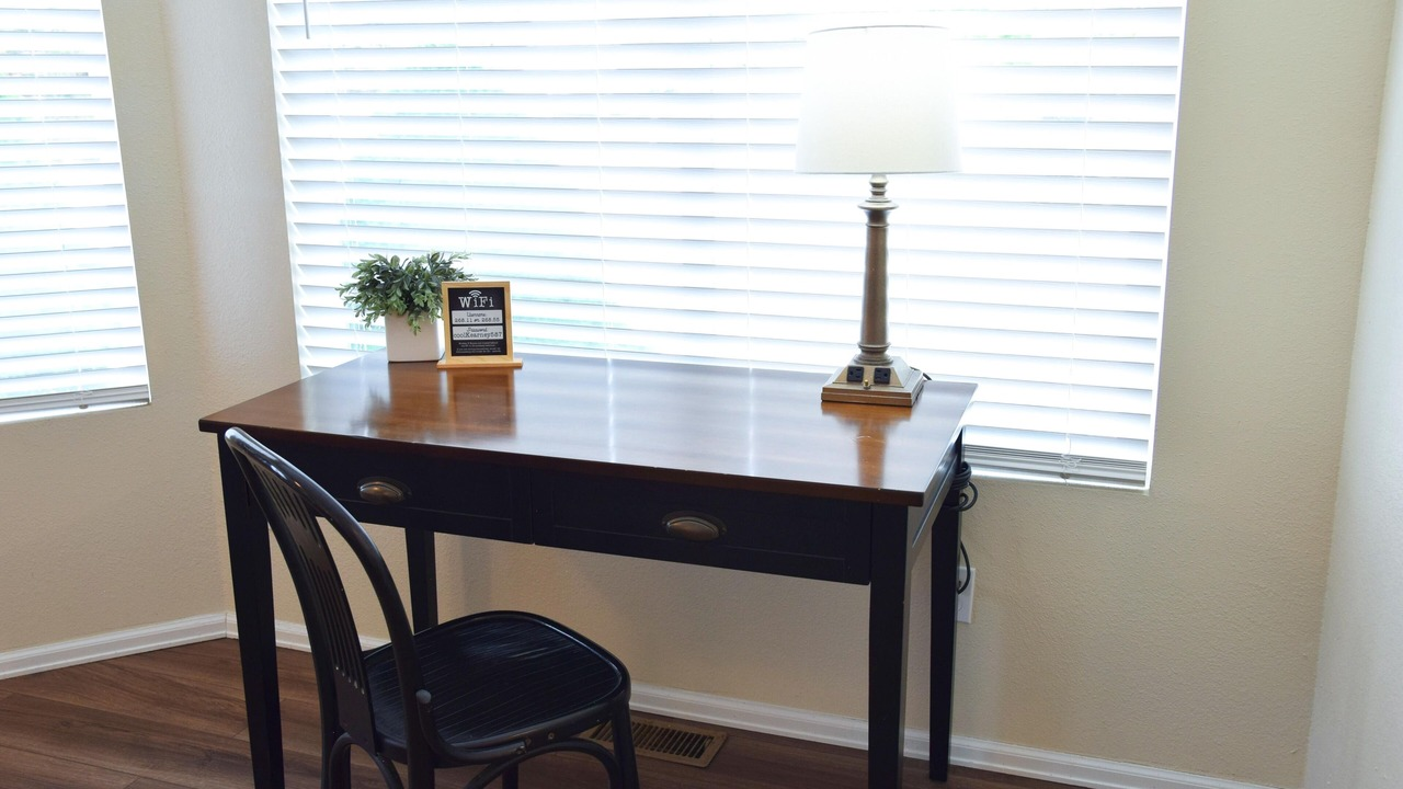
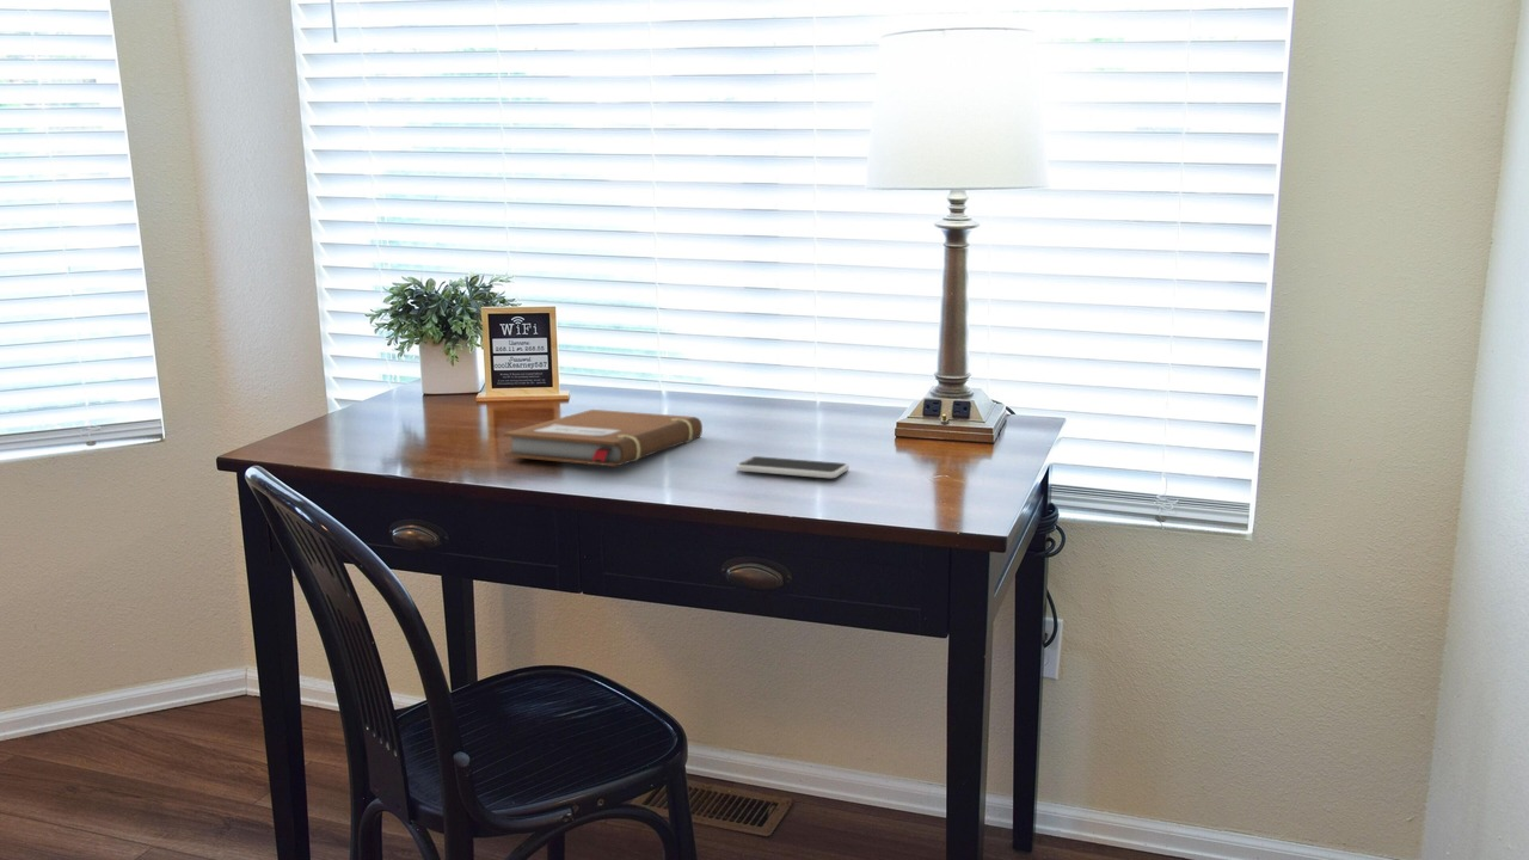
+ smartphone (792, 467)
+ notebook (604, 436)
